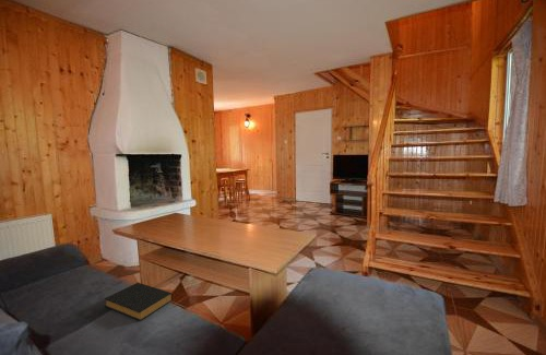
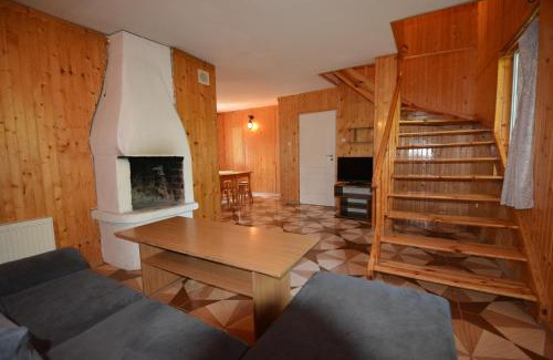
- hardback book (139, 299)
